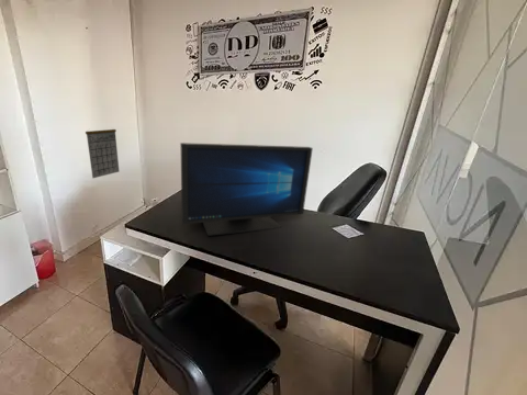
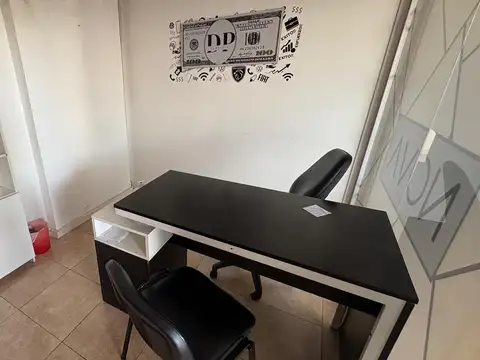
- calendar (103, 147)
- monitor (244, 184)
